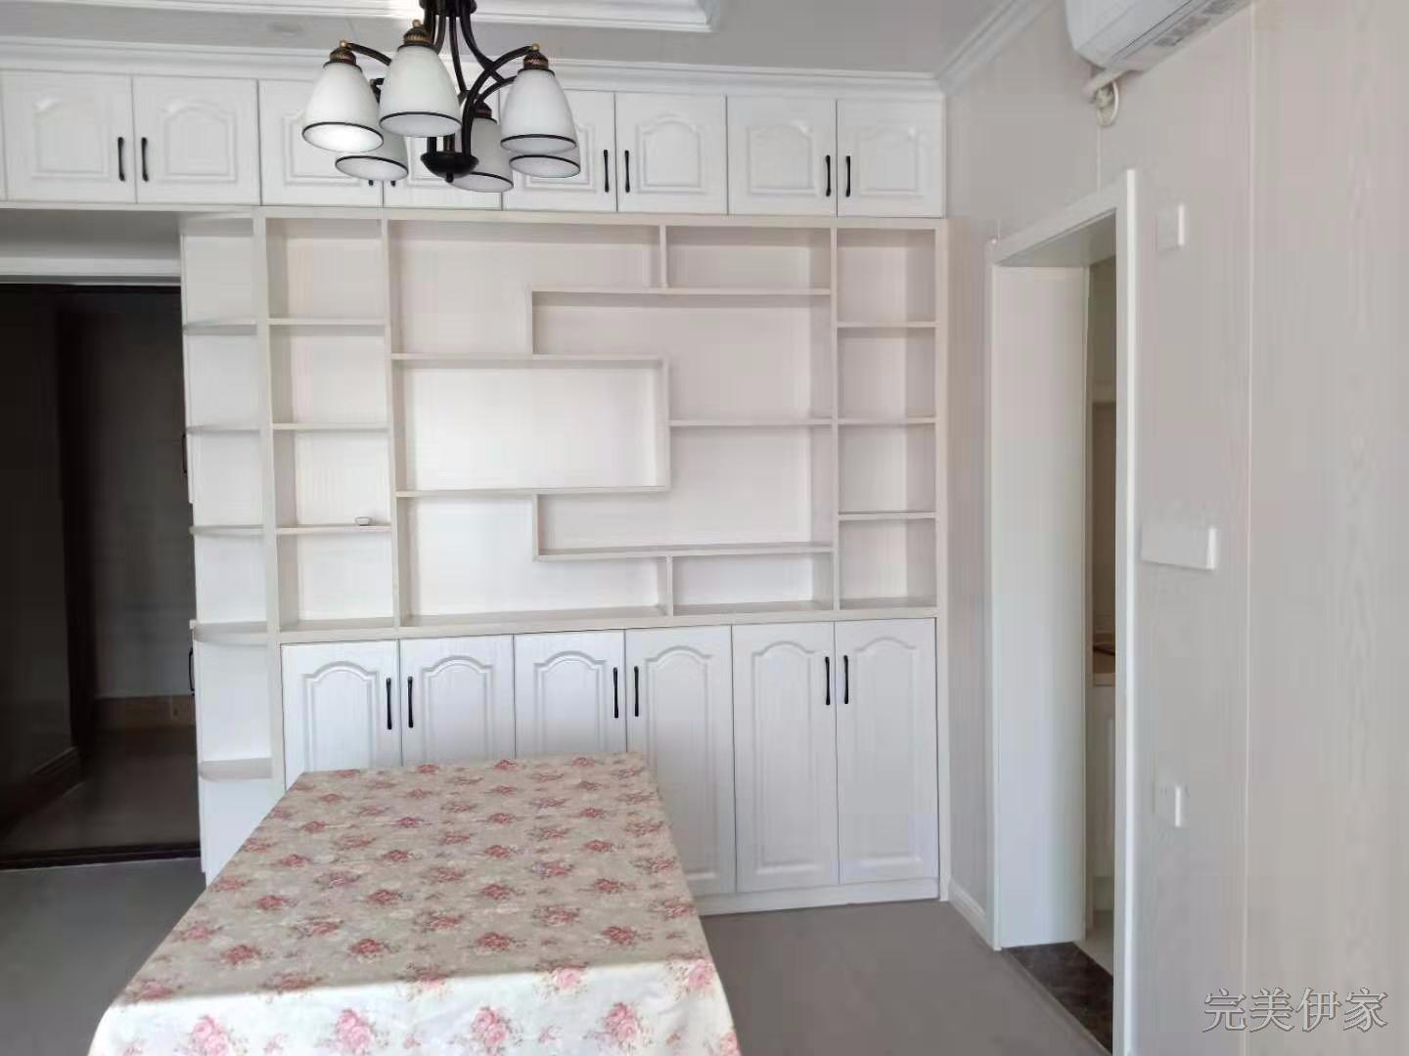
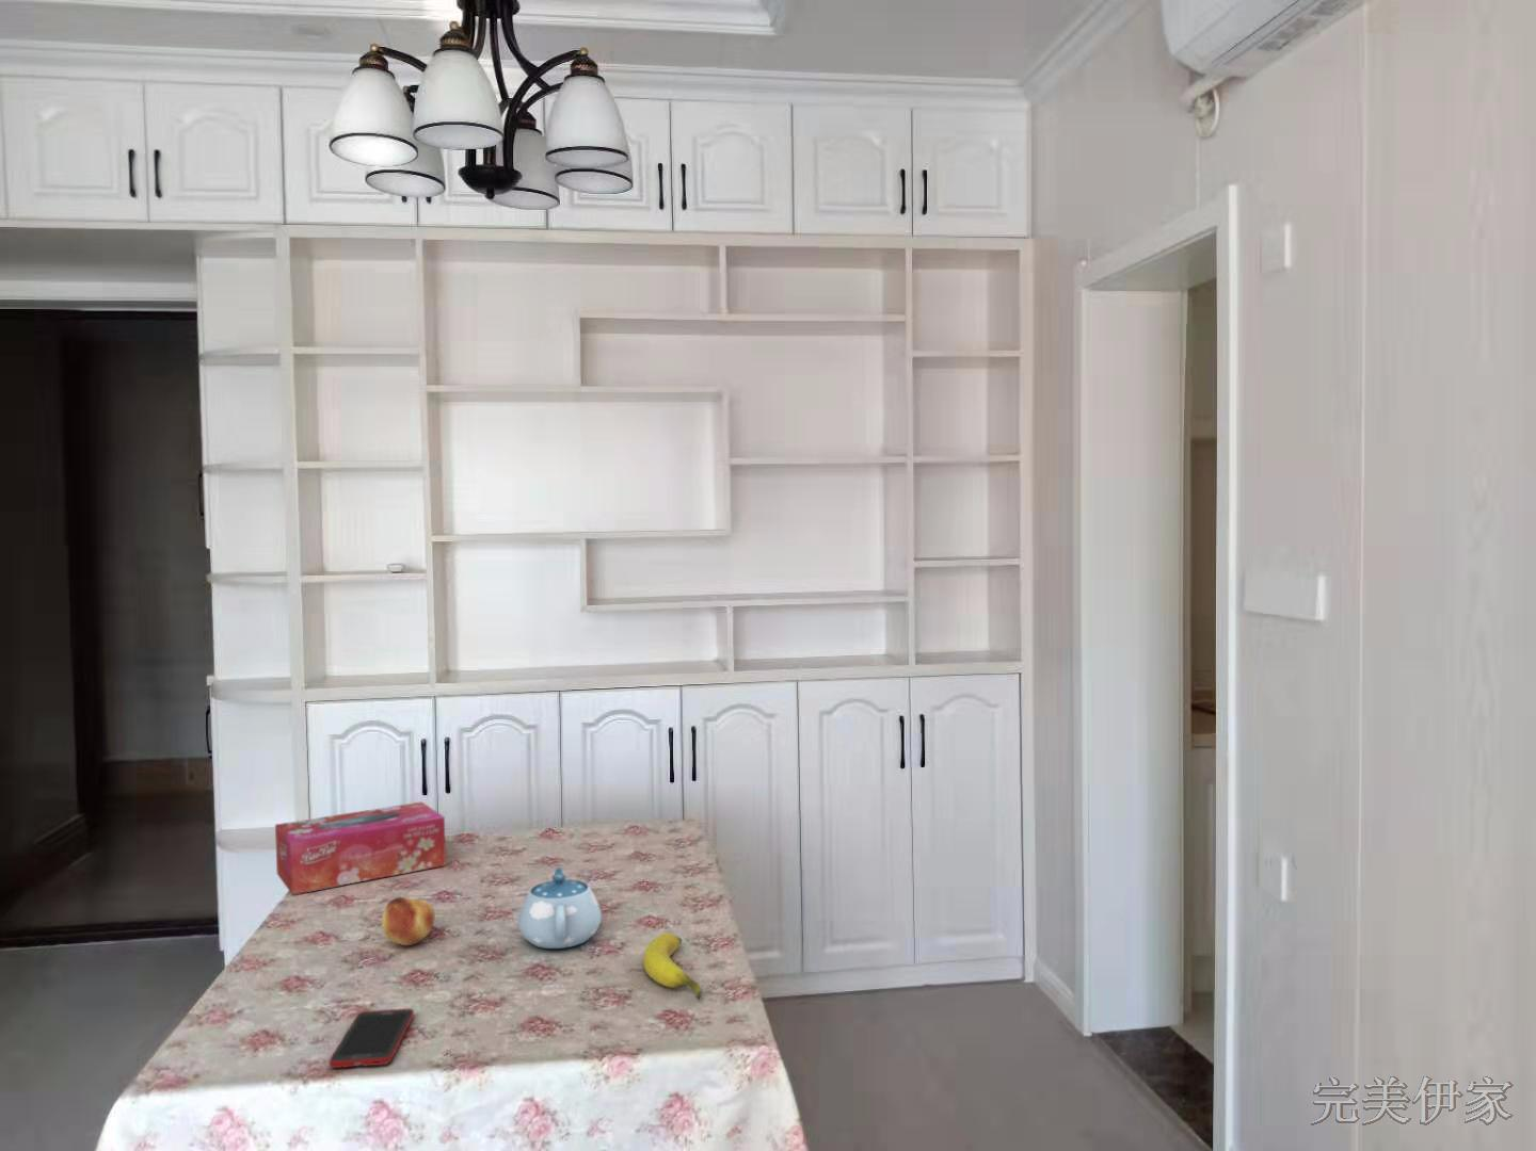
+ fruit (408, 920)
+ cell phone (374, 1037)
+ banana (671, 960)
+ chinaware (559, 904)
+ tissue box (360, 845)
